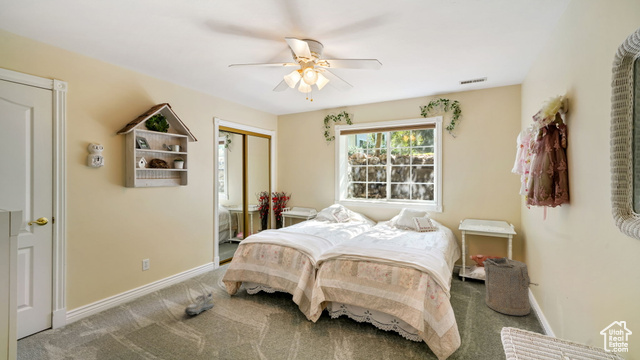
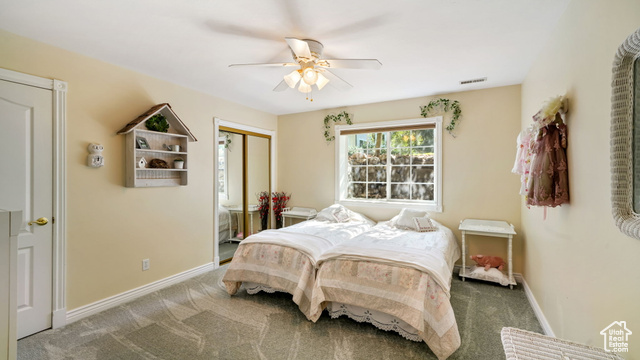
- laundry hamper (507, 282)
- shoe (199, 302)
